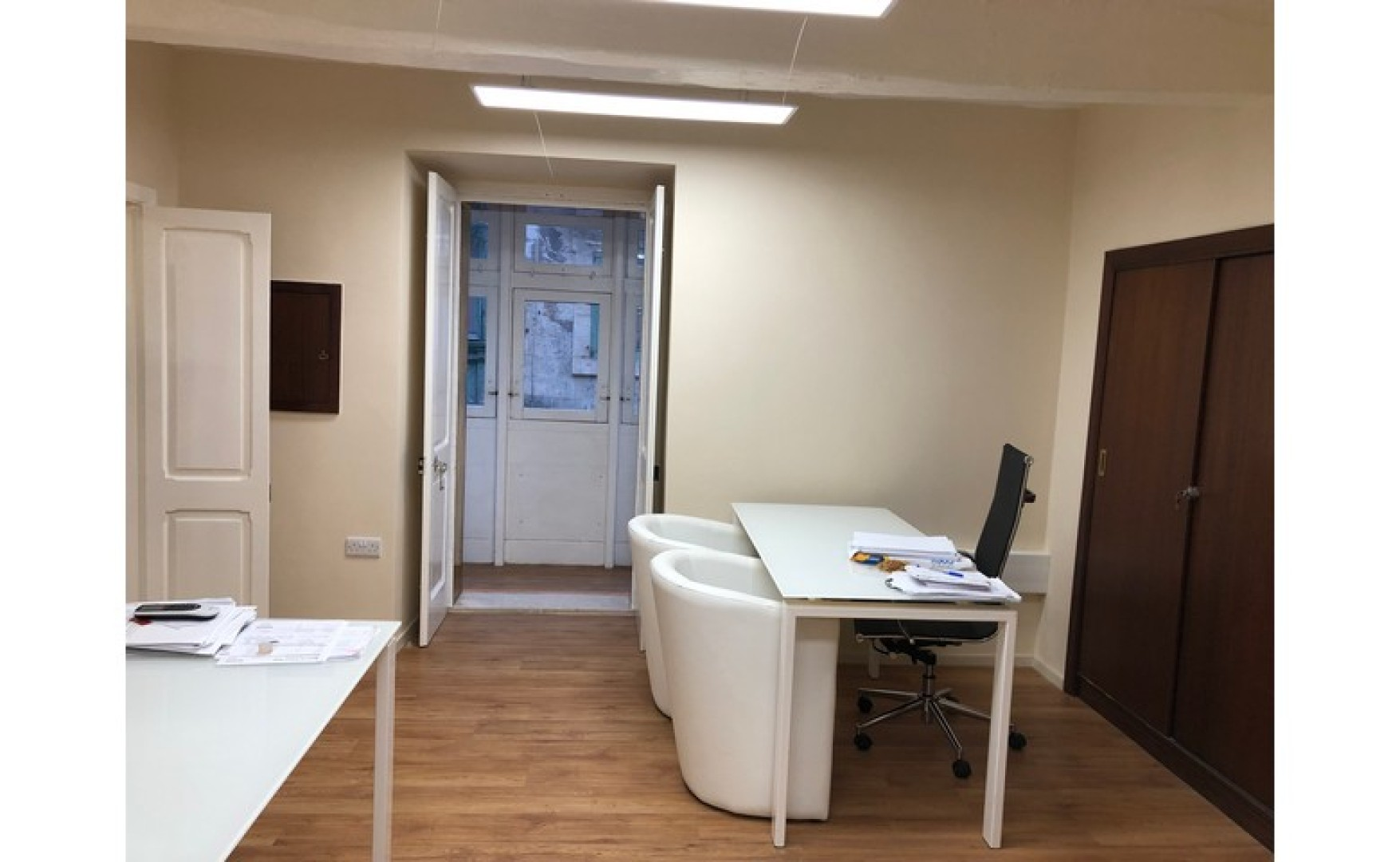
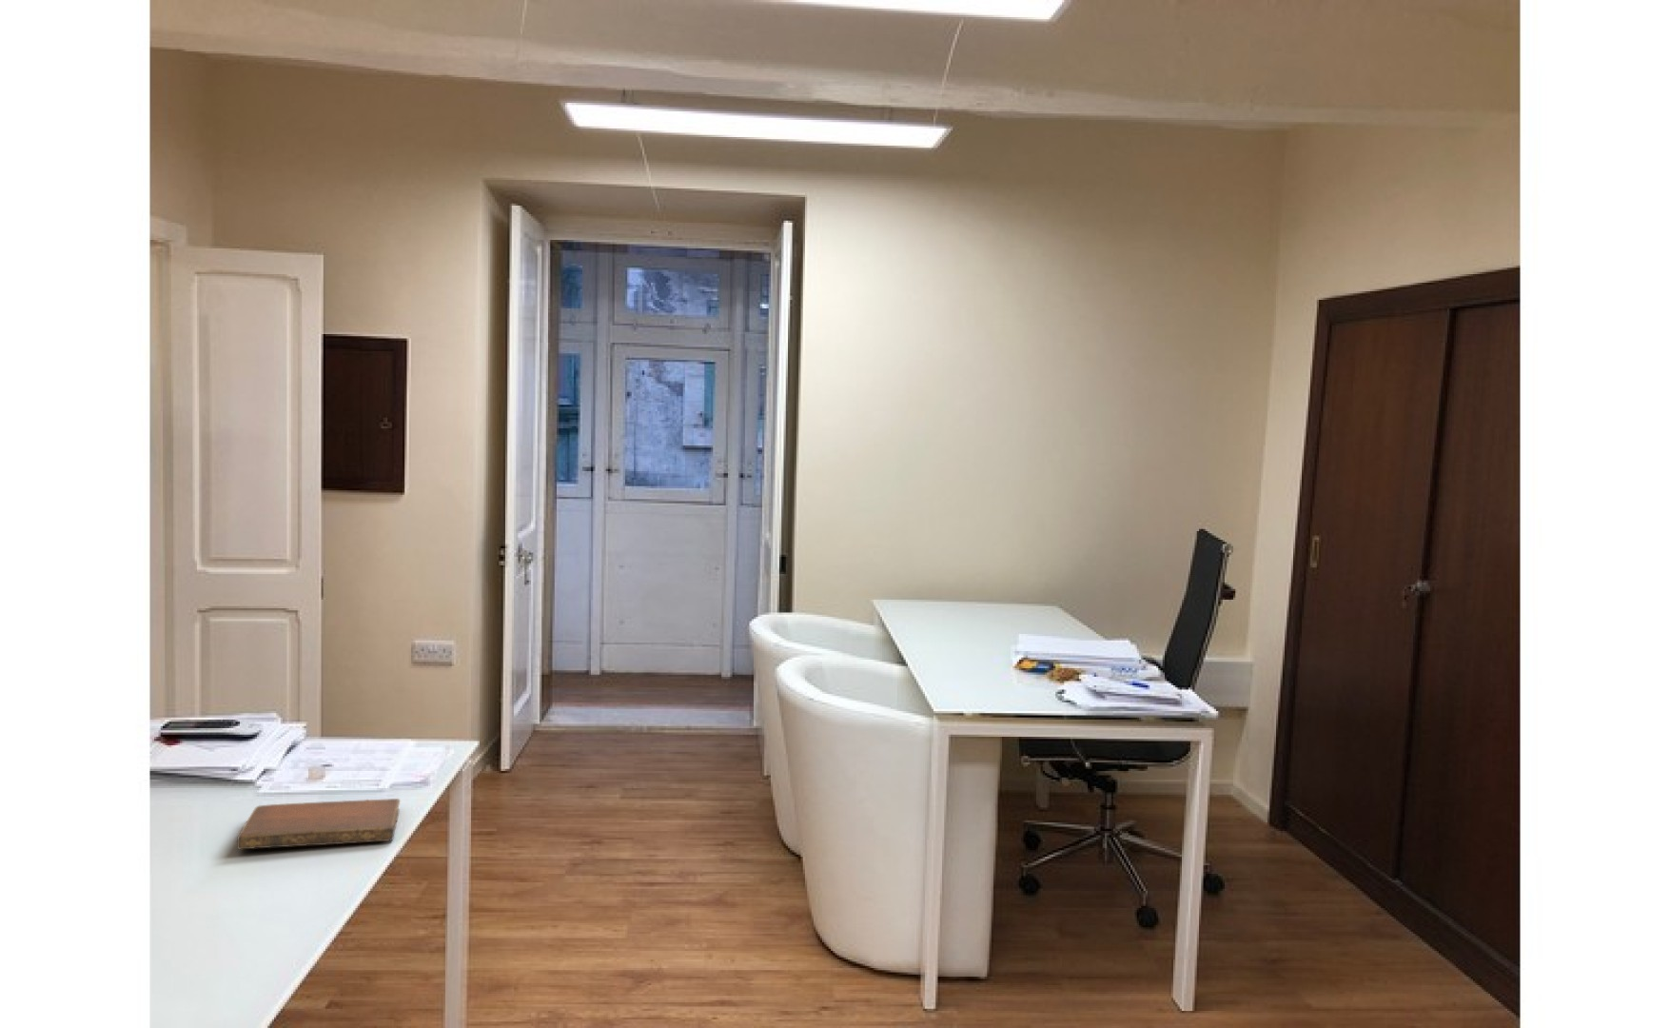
+ notebook (322, 823)
